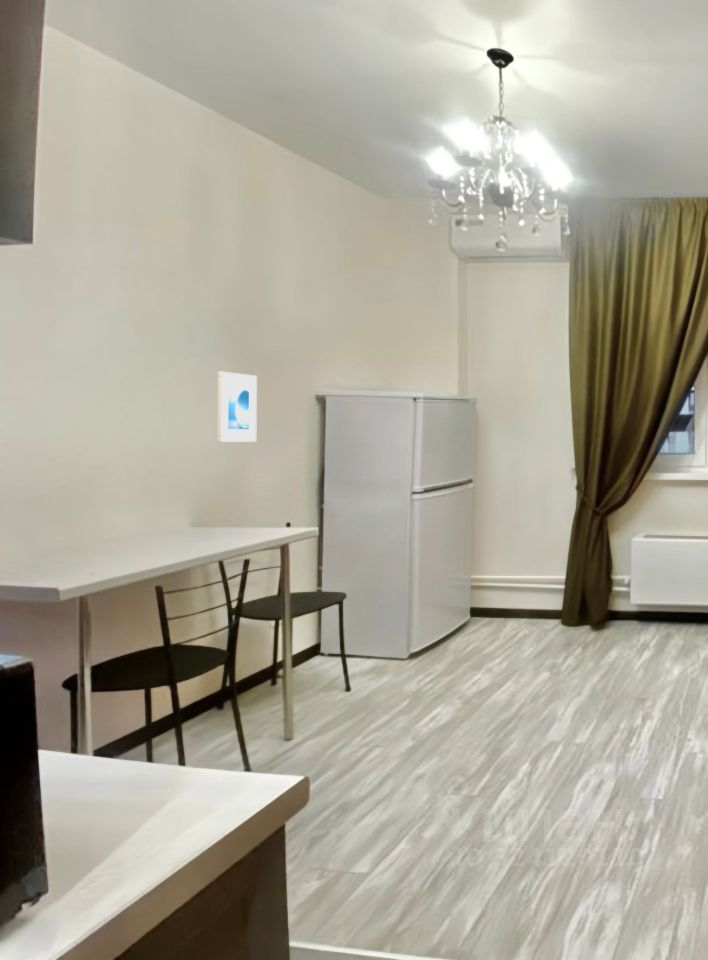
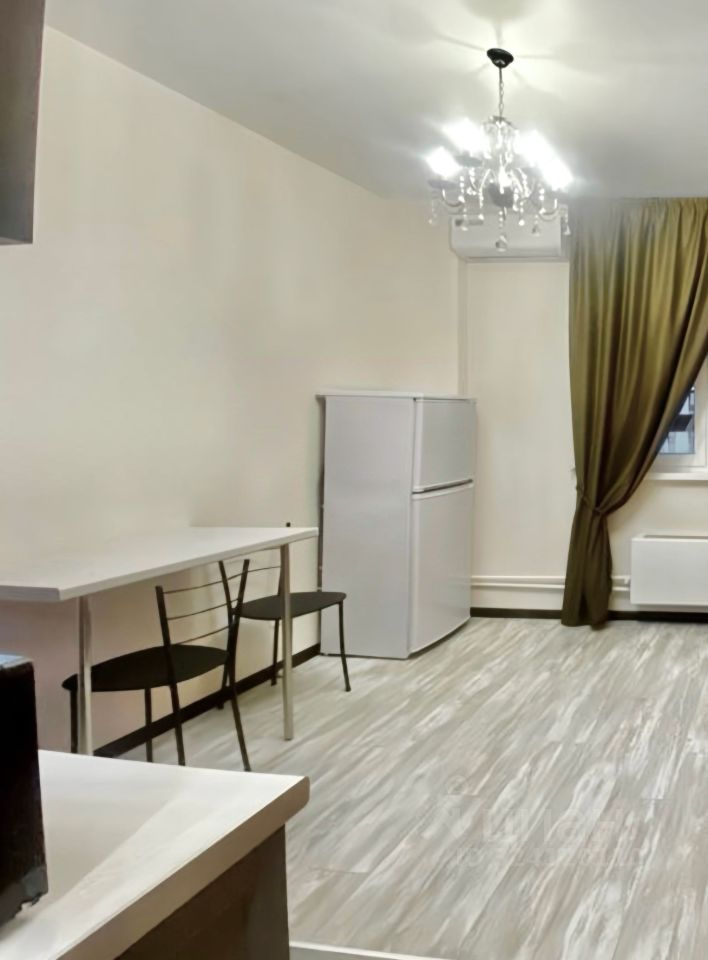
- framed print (237, 407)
